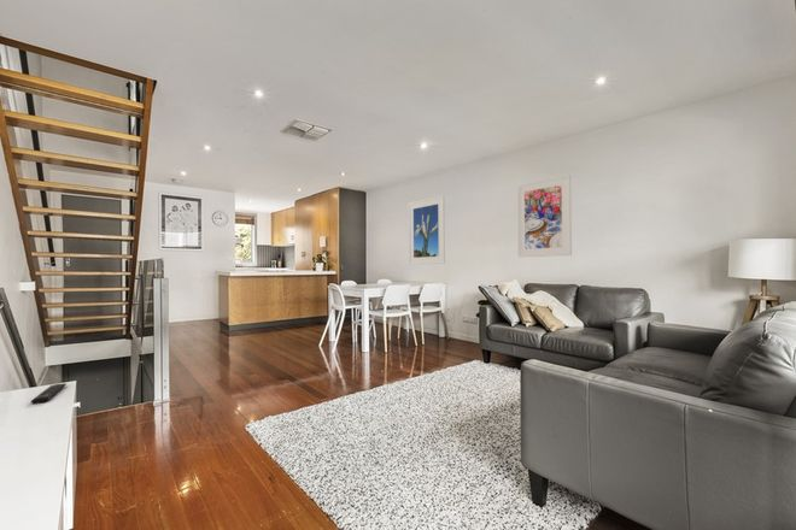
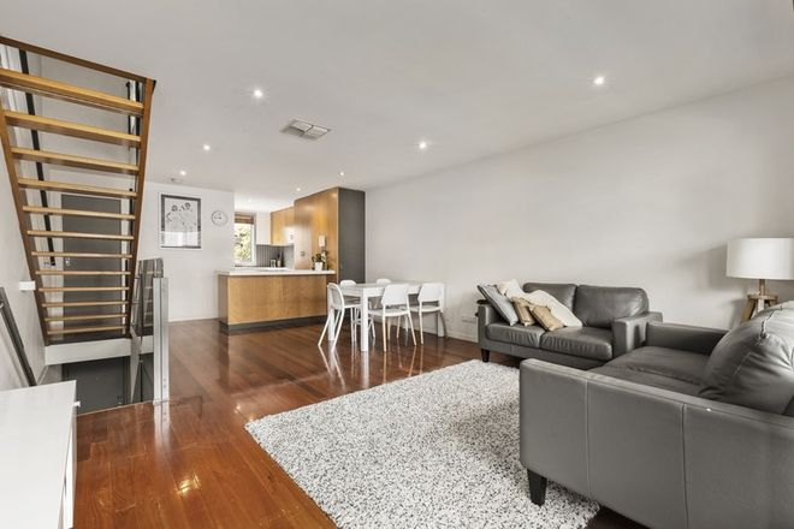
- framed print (542, 218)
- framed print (426, 231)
- remote control (49, 393)
